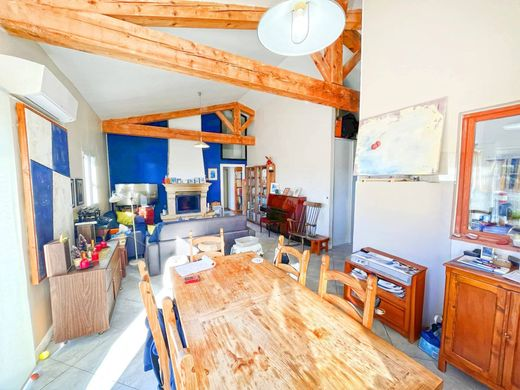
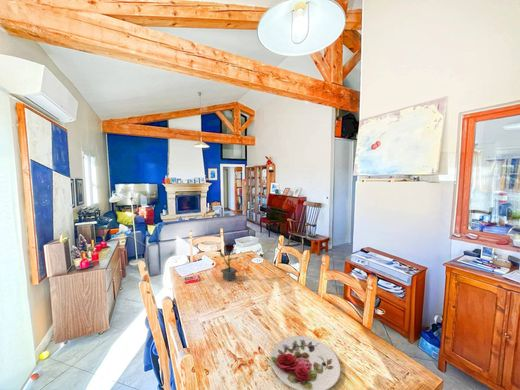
+ potted flower (229, 262)
+ plate (304, 359)
